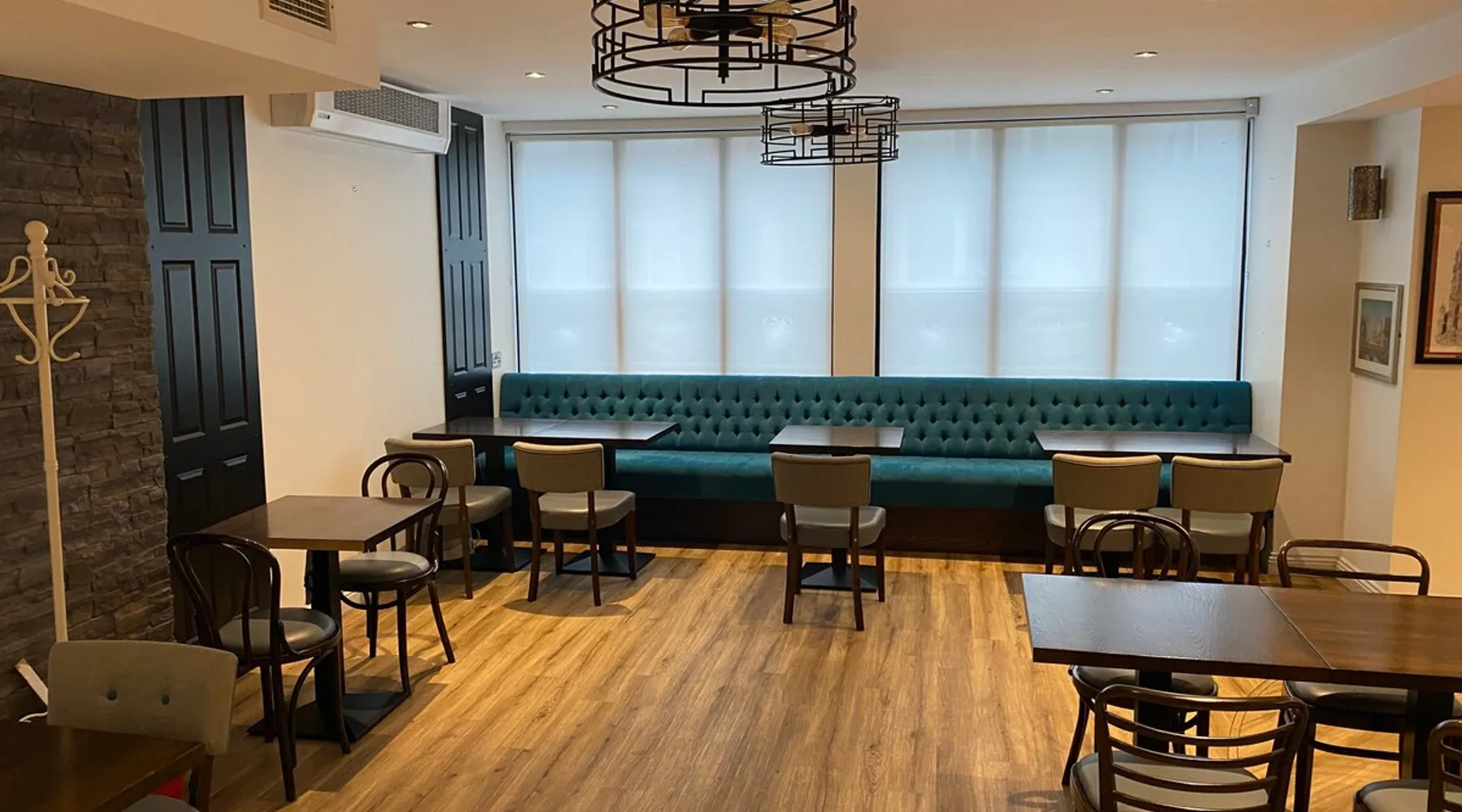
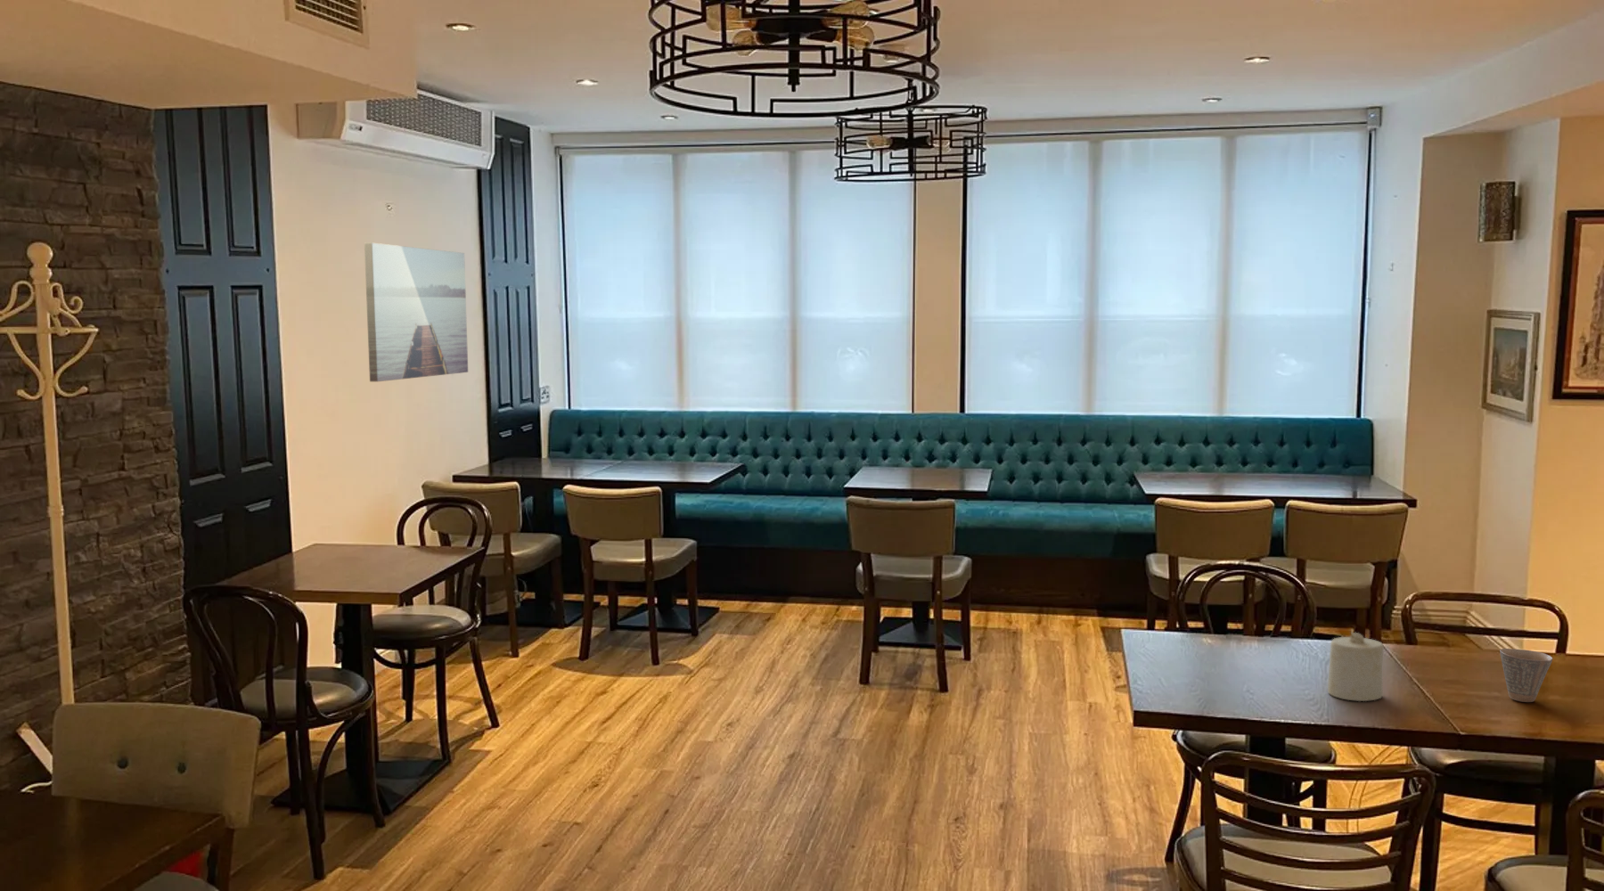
+ candle (1356, 663)
+ cup (1525, 675)
+ wall art (420, 313)
